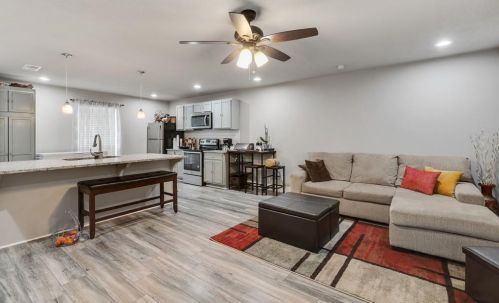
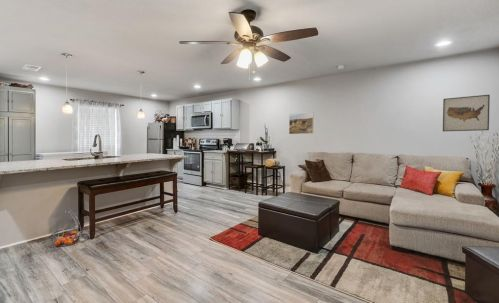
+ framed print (300, 123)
+ wall art (465, 113)
